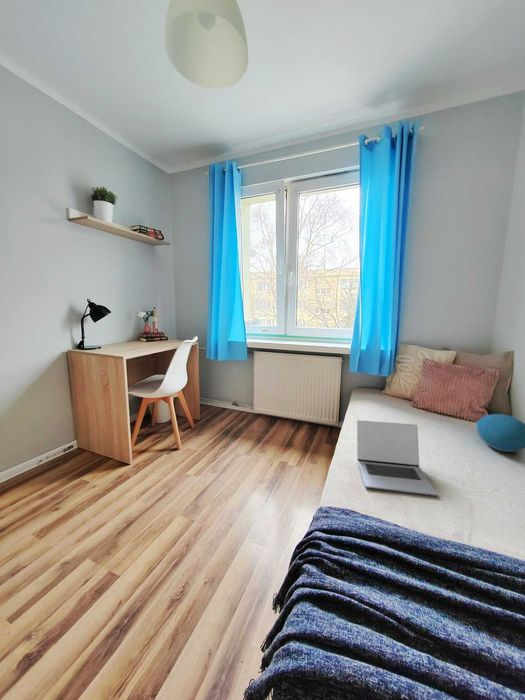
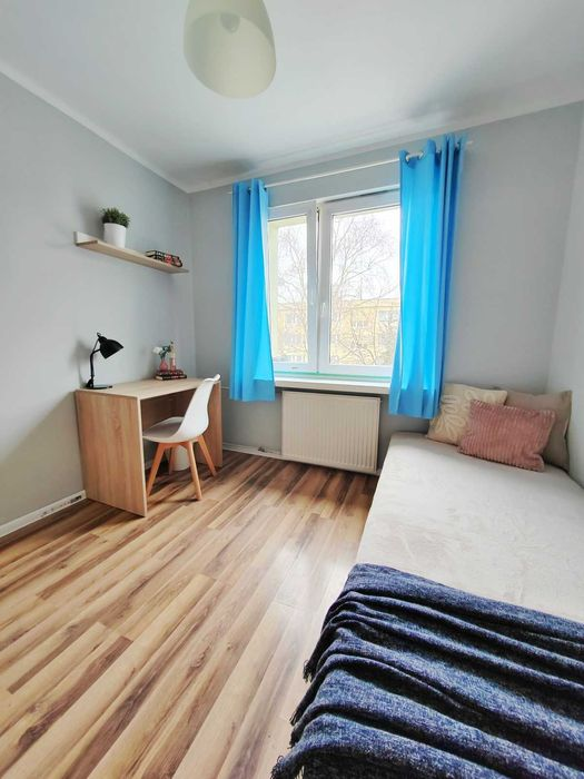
- cushion (502, 430)
- laptop (392, 454)
